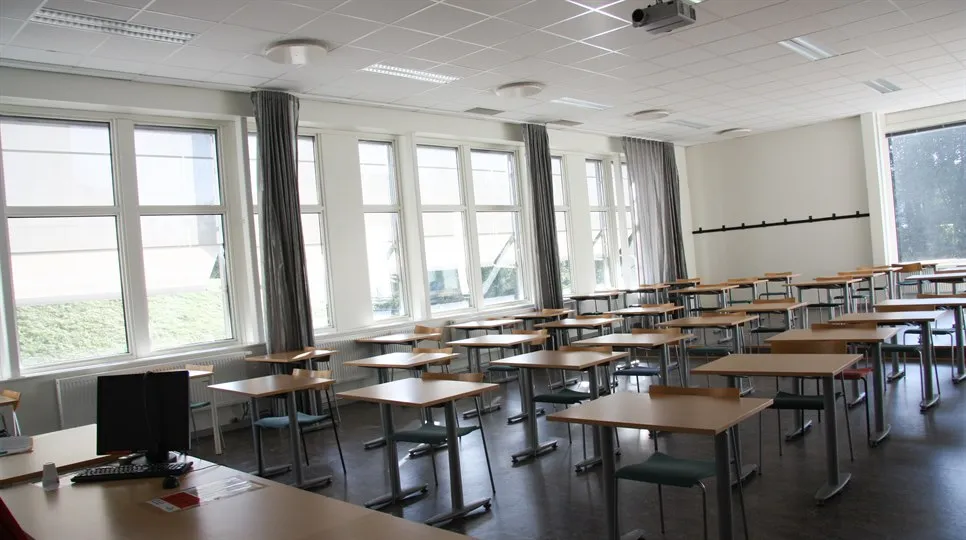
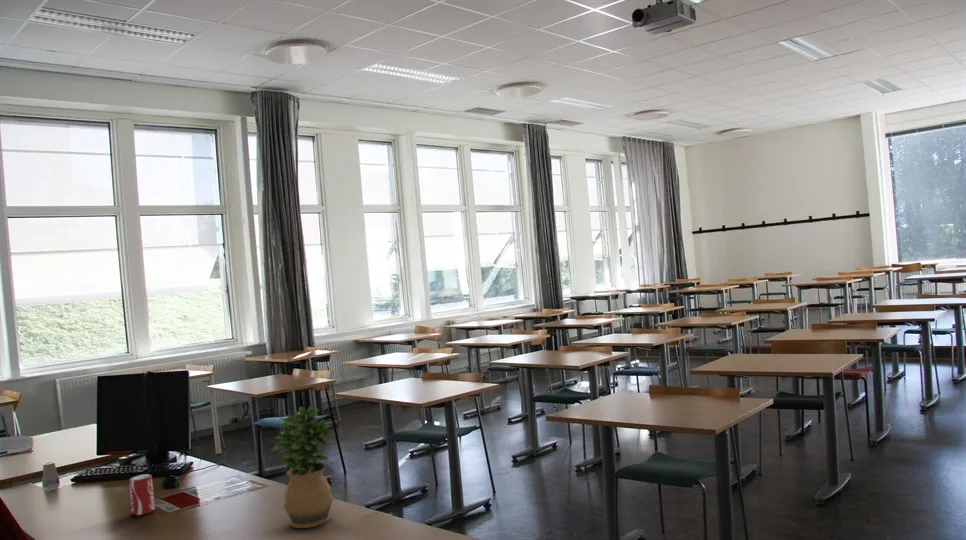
+ potted plant (306, 461)
+ beverage can (141, 494)
